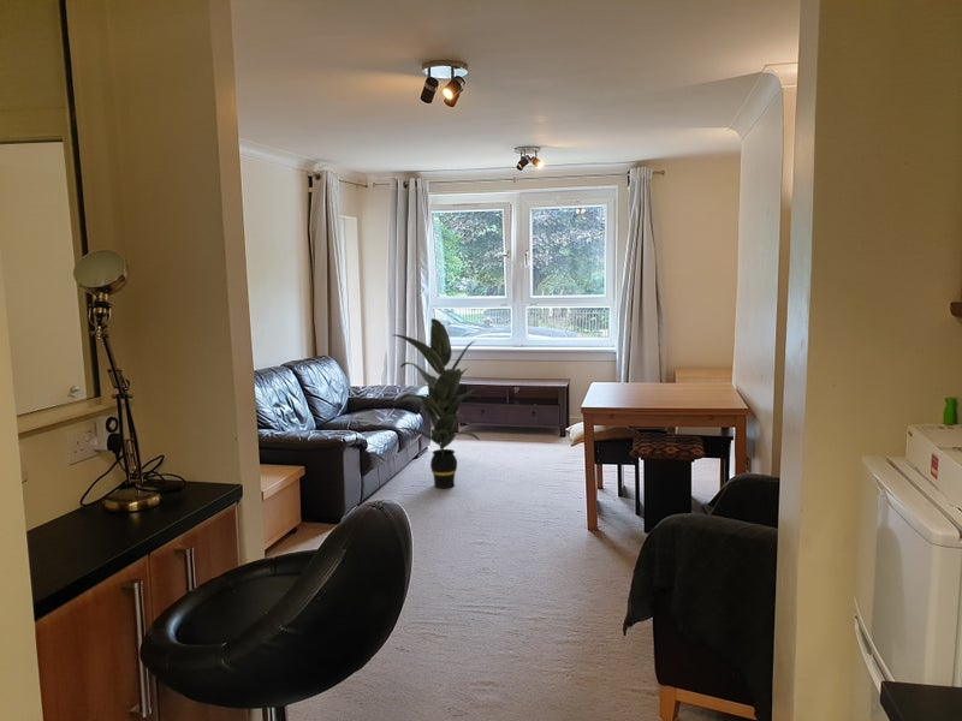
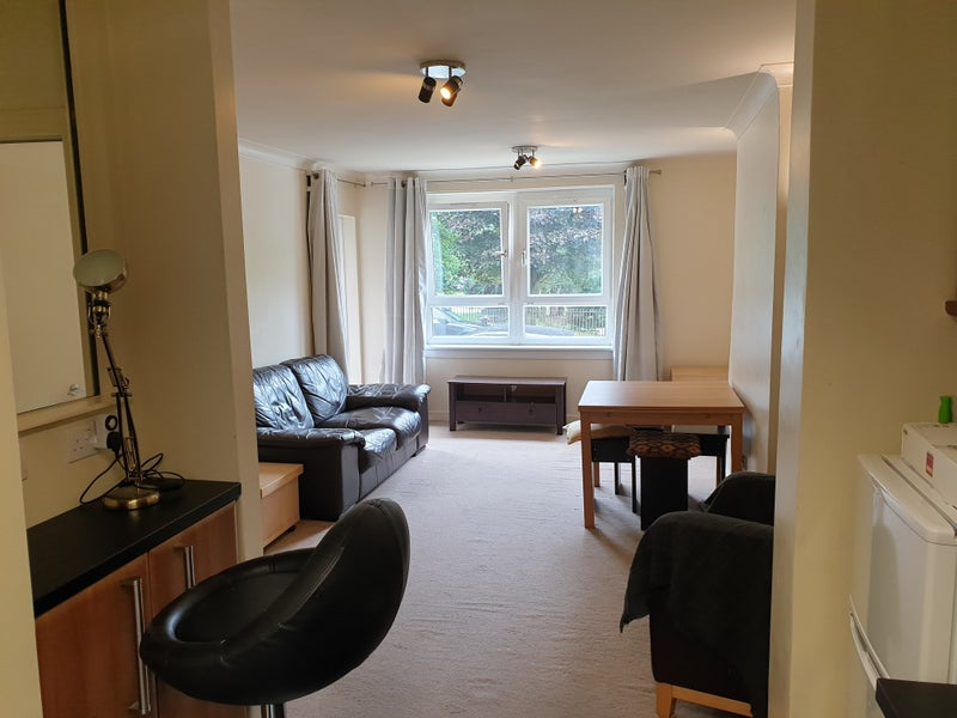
- indoor plant (437, 403)
